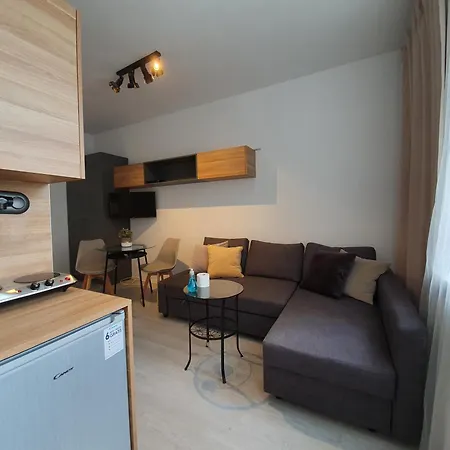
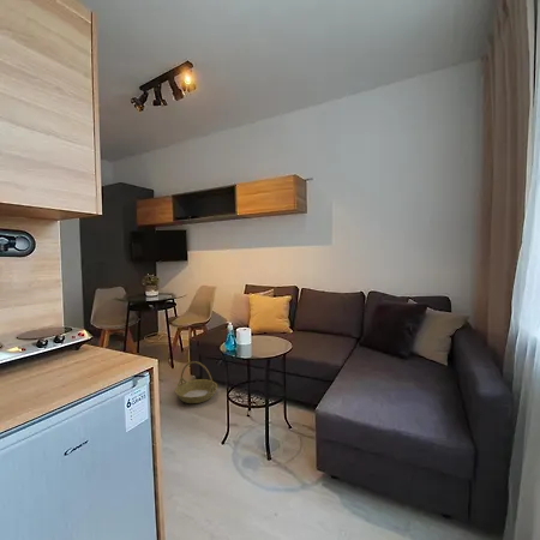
+ basket (196, 379)
